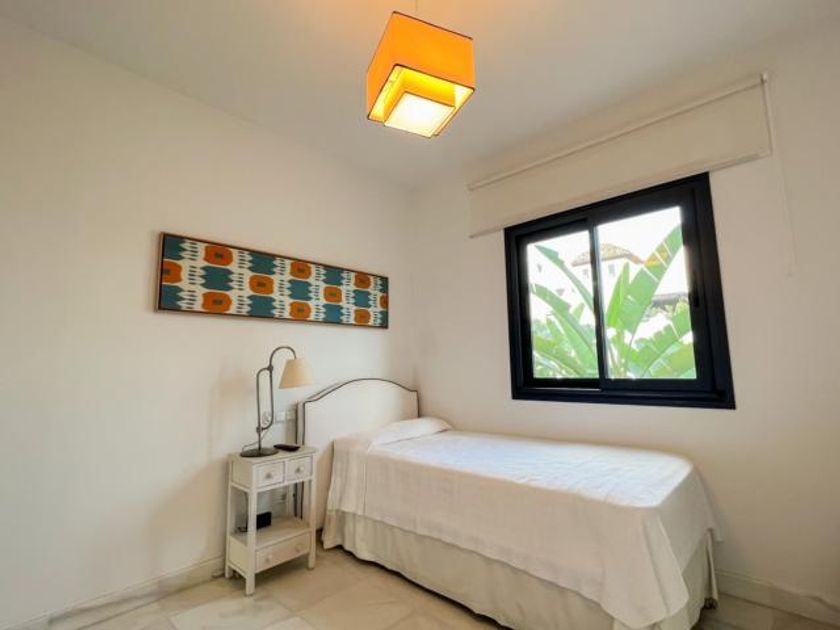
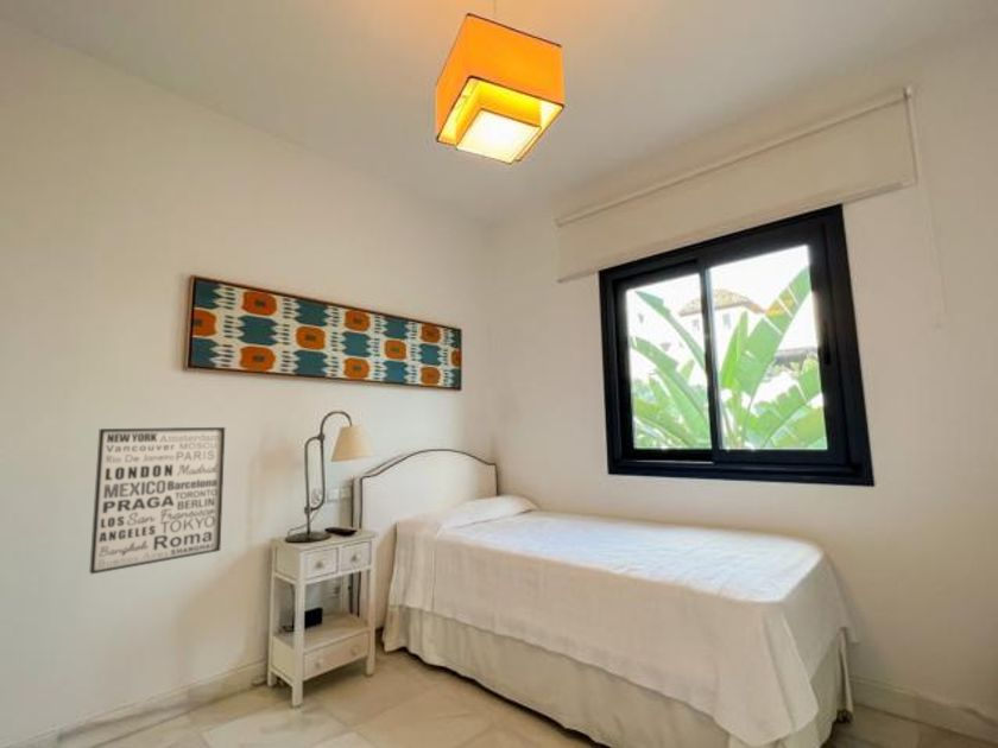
+ wall art (163, 493)
